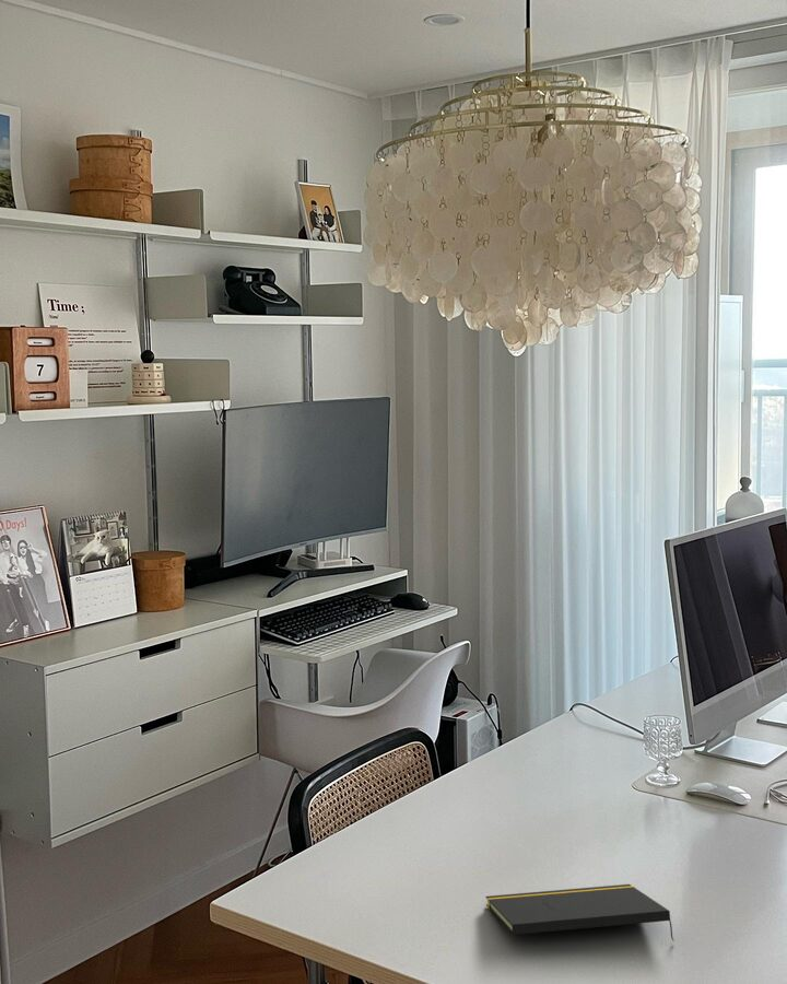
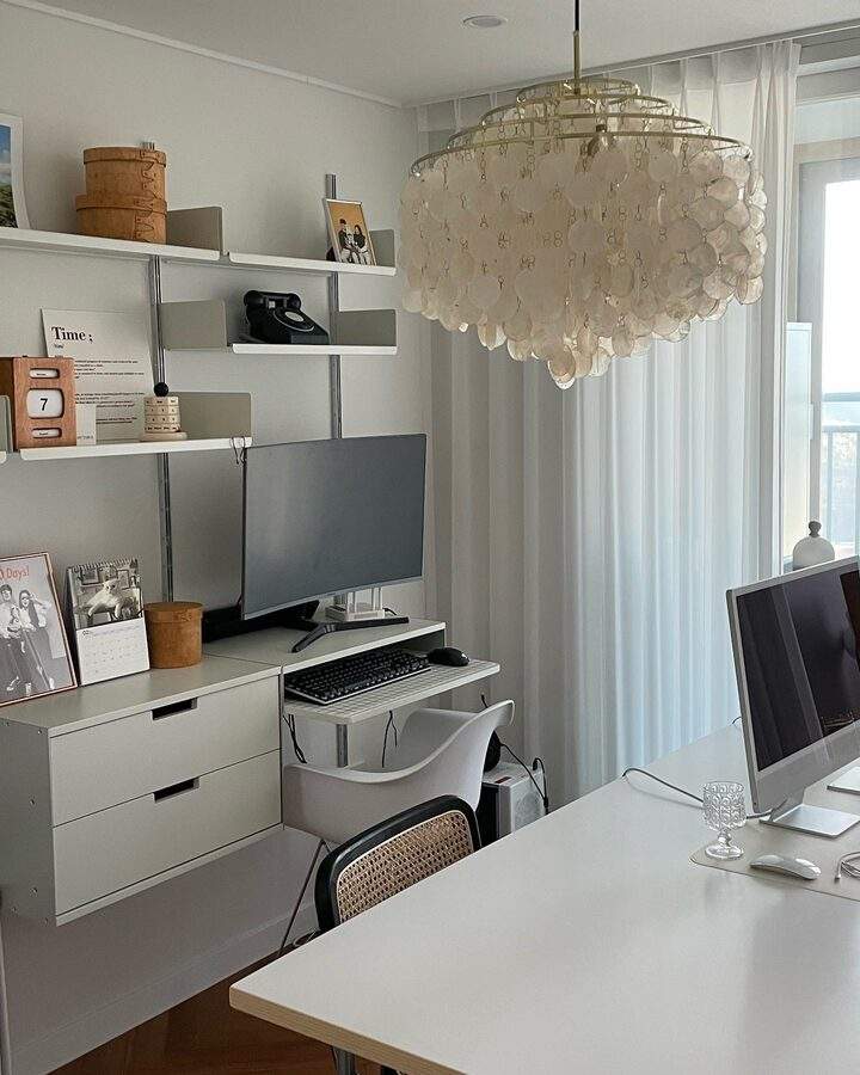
- notepad (574, 907)
